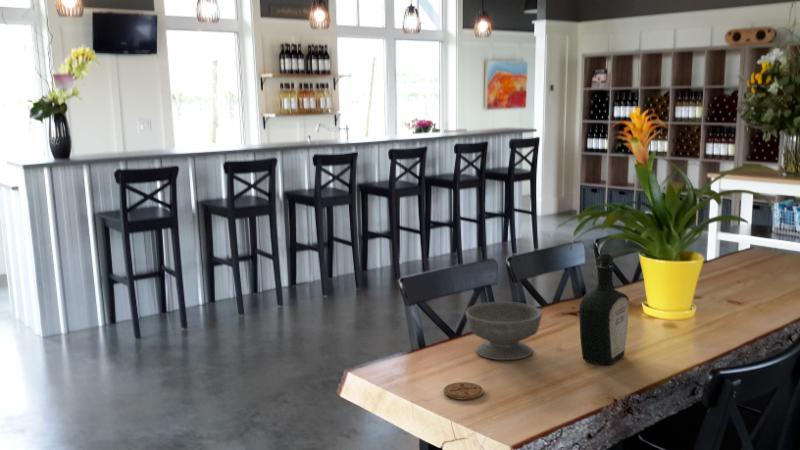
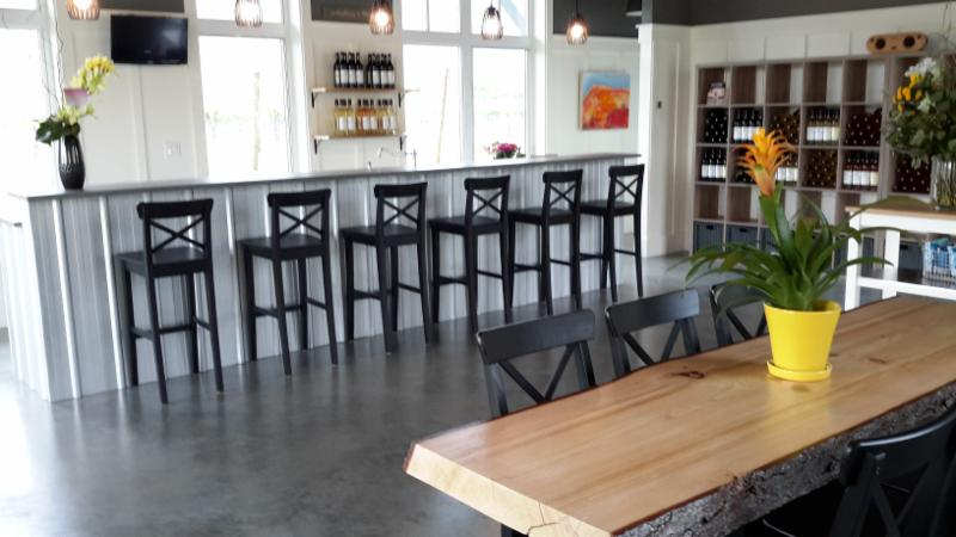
- coaster (463, 390)
- bowl (503, 331)
- bottle (604, 306)
